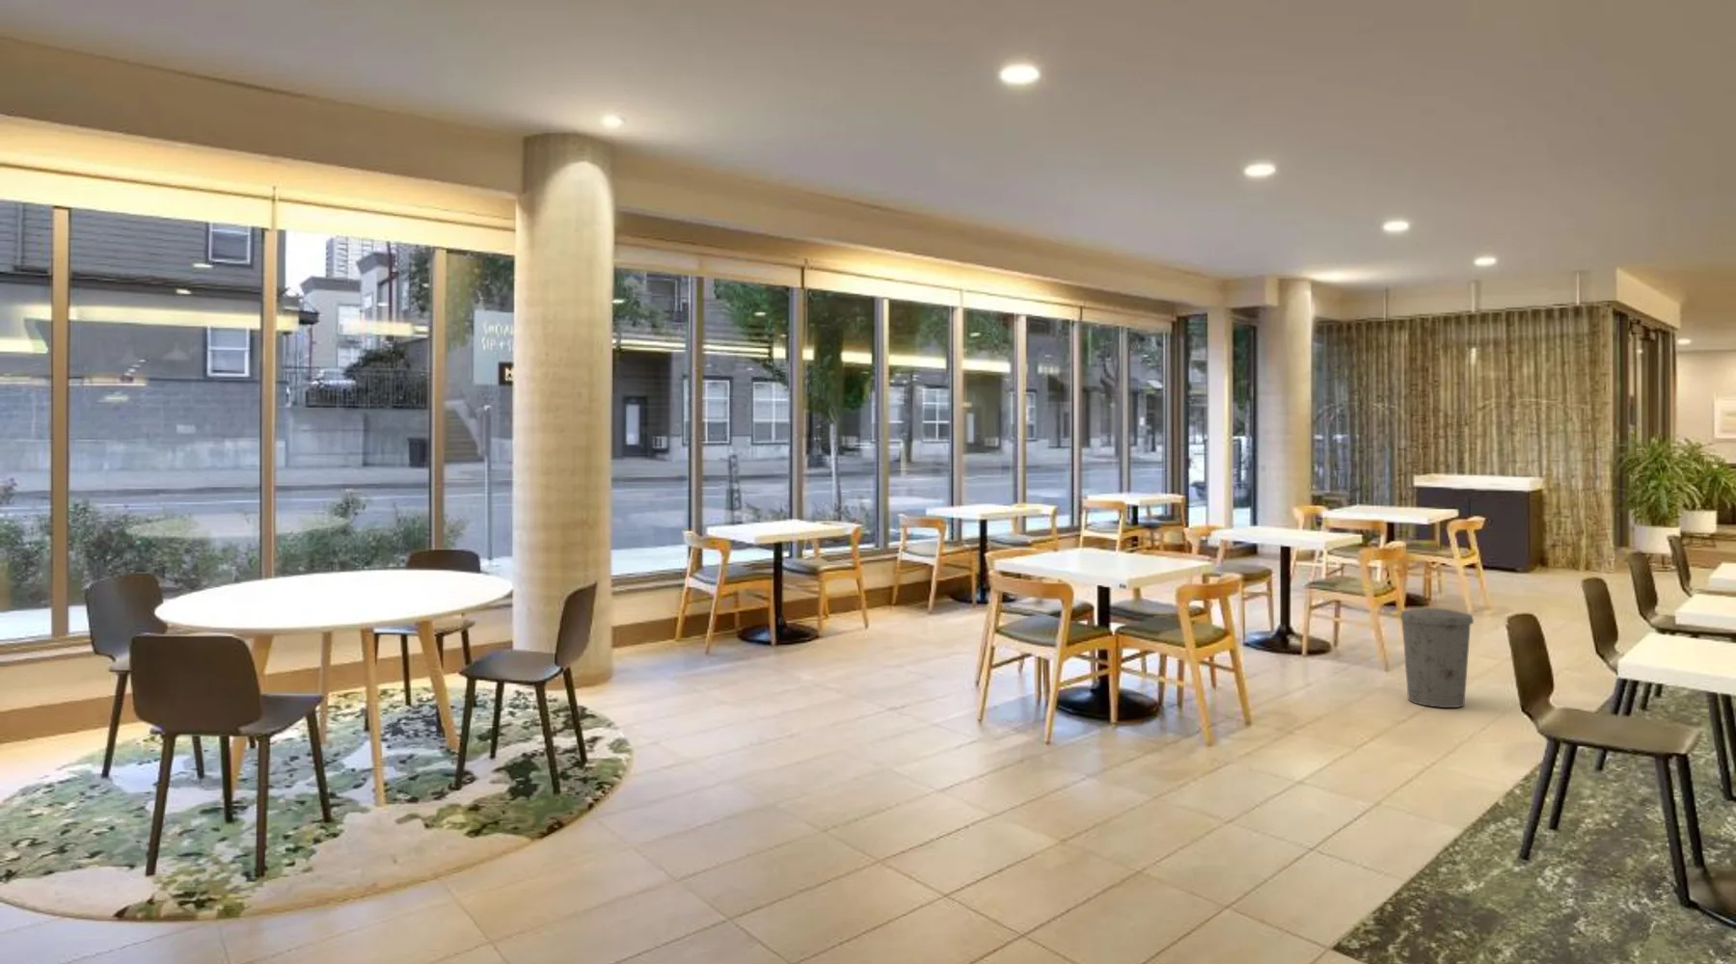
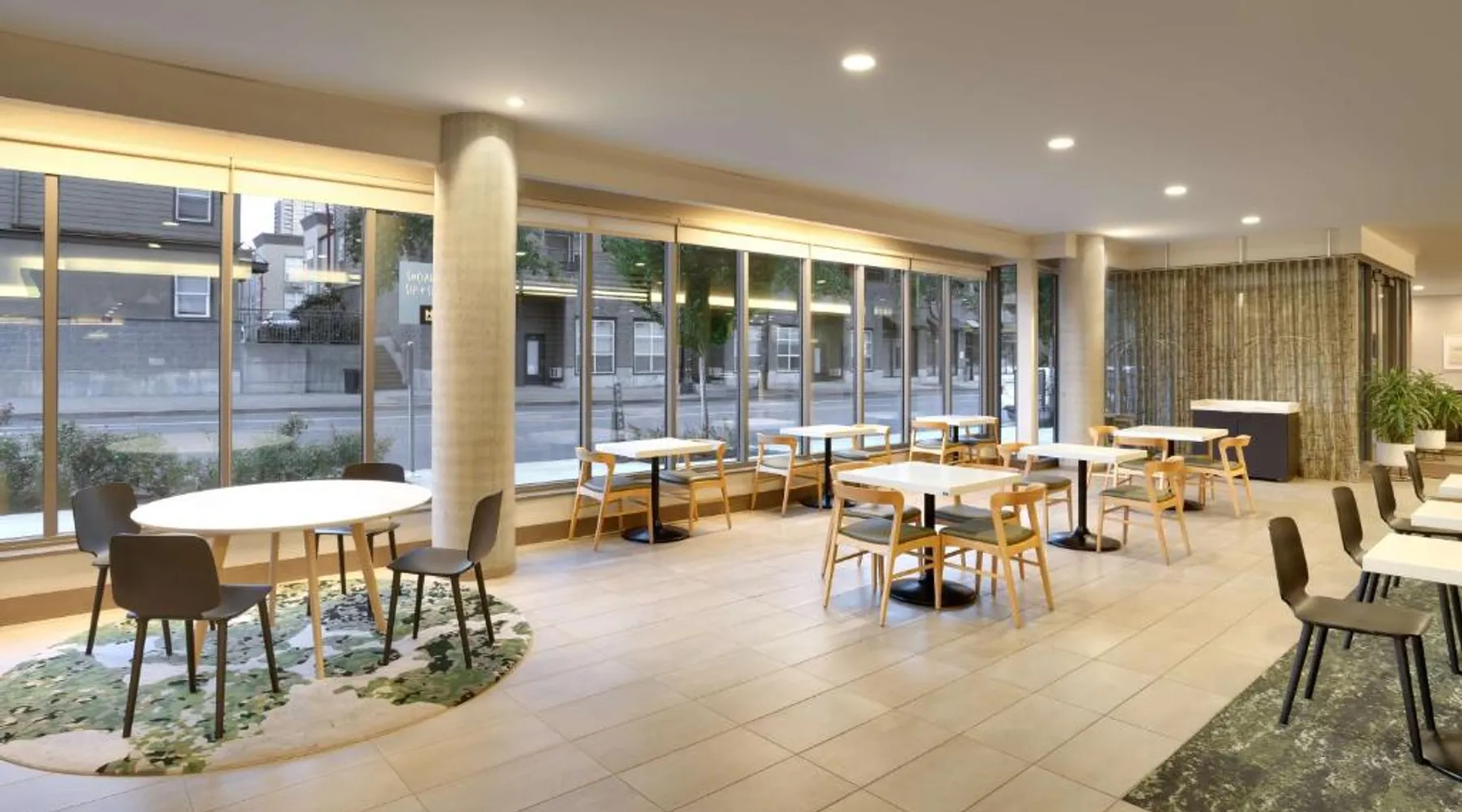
- trash can (1436, 655)
